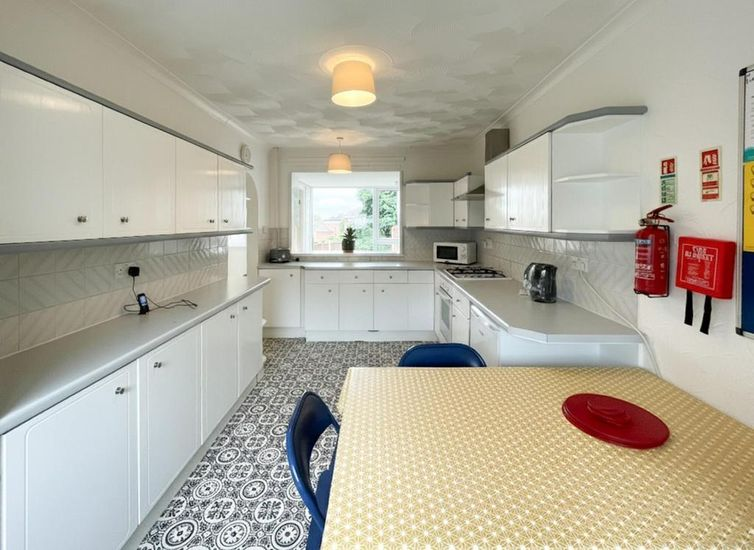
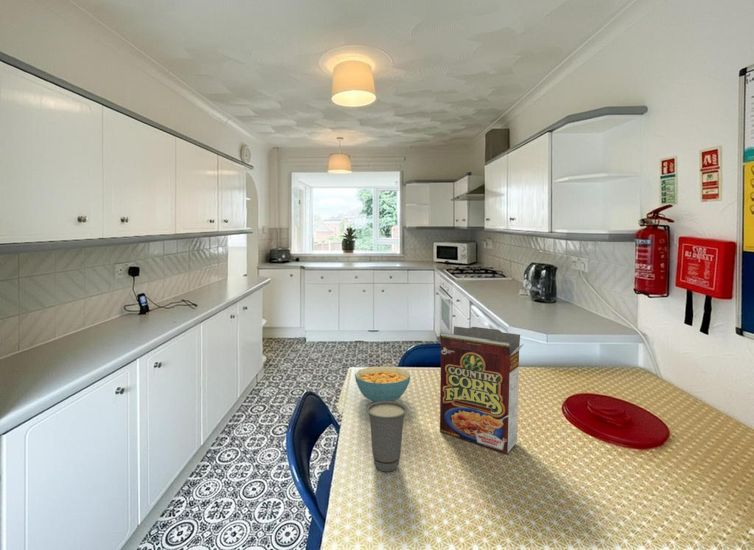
+ cereal box (477, 384)
+ cereal bowl (382, 387)
+ cup (386, 437)
